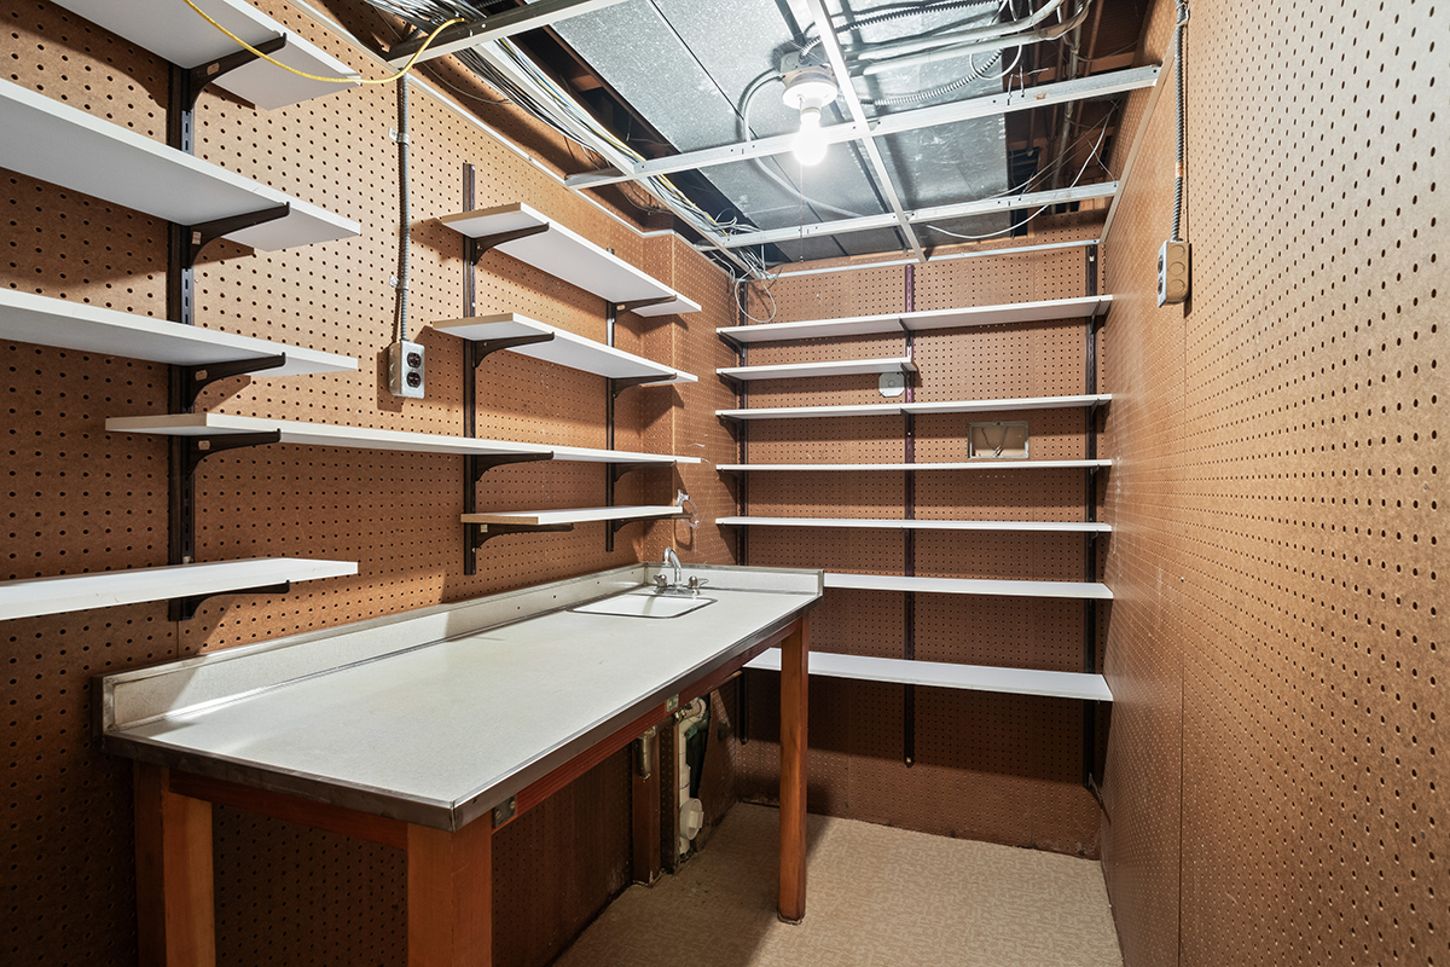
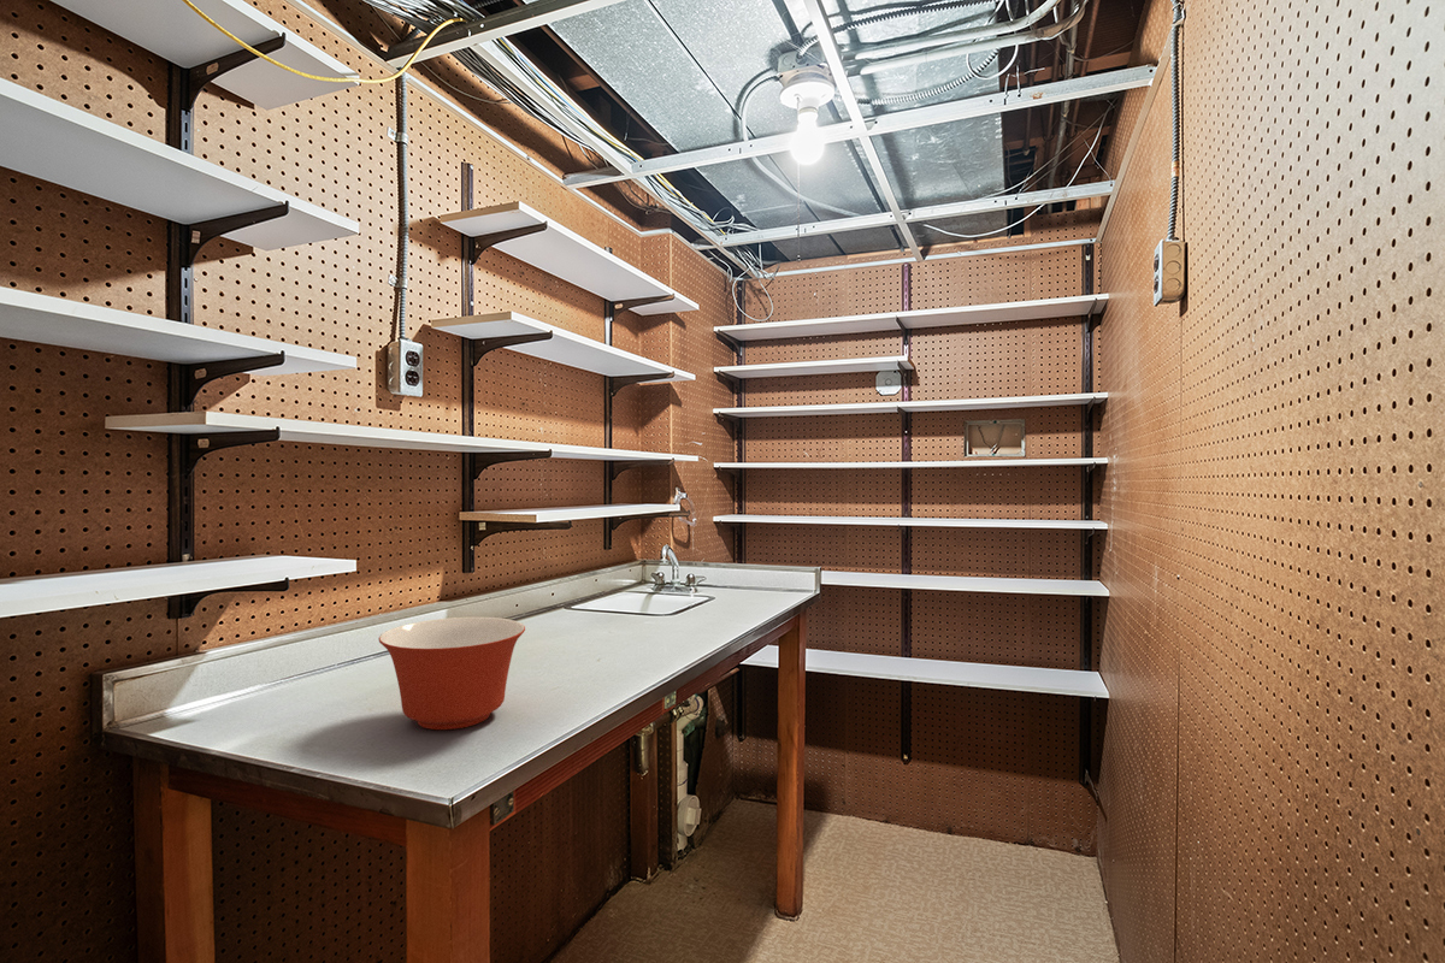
+ mixing bowl (454, 674)
